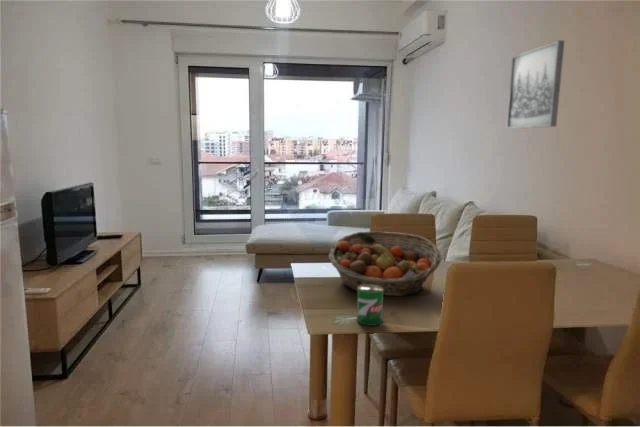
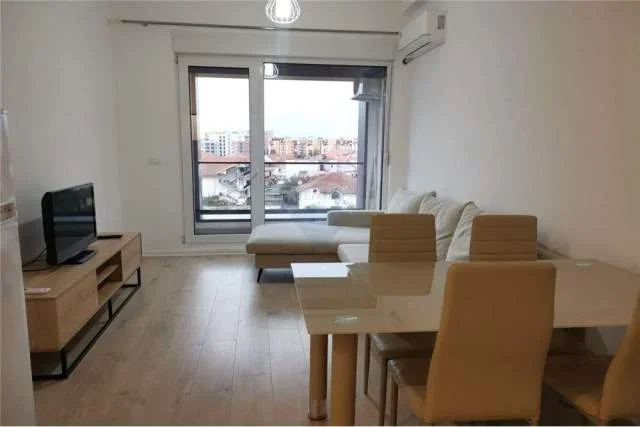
- fruit basket (383, 262)
- wall art (532, 89)
- can (370, 304)
